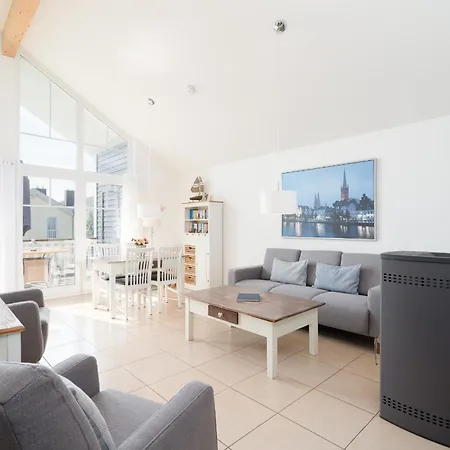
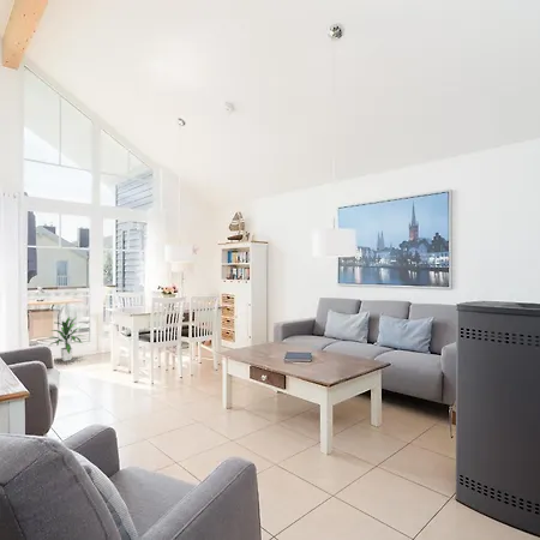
+ indoor plant (65, 338)
